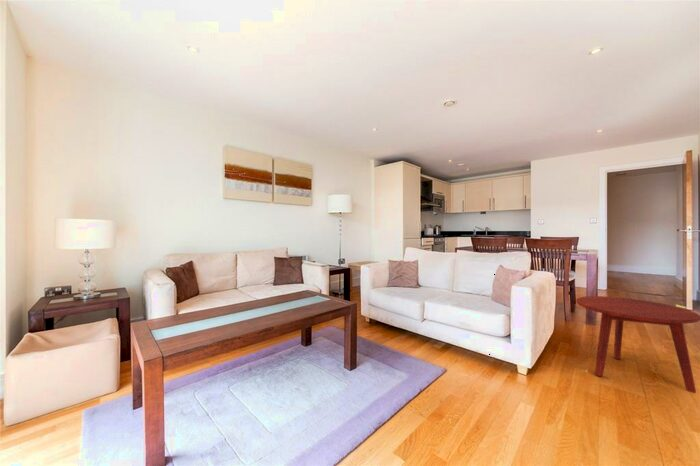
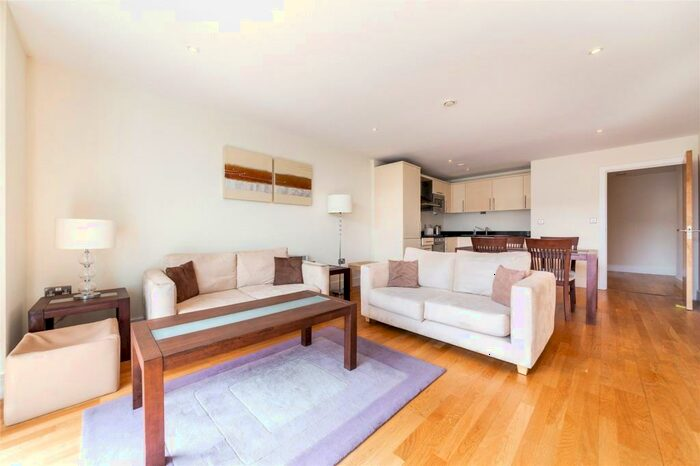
- side table (621, 339)
